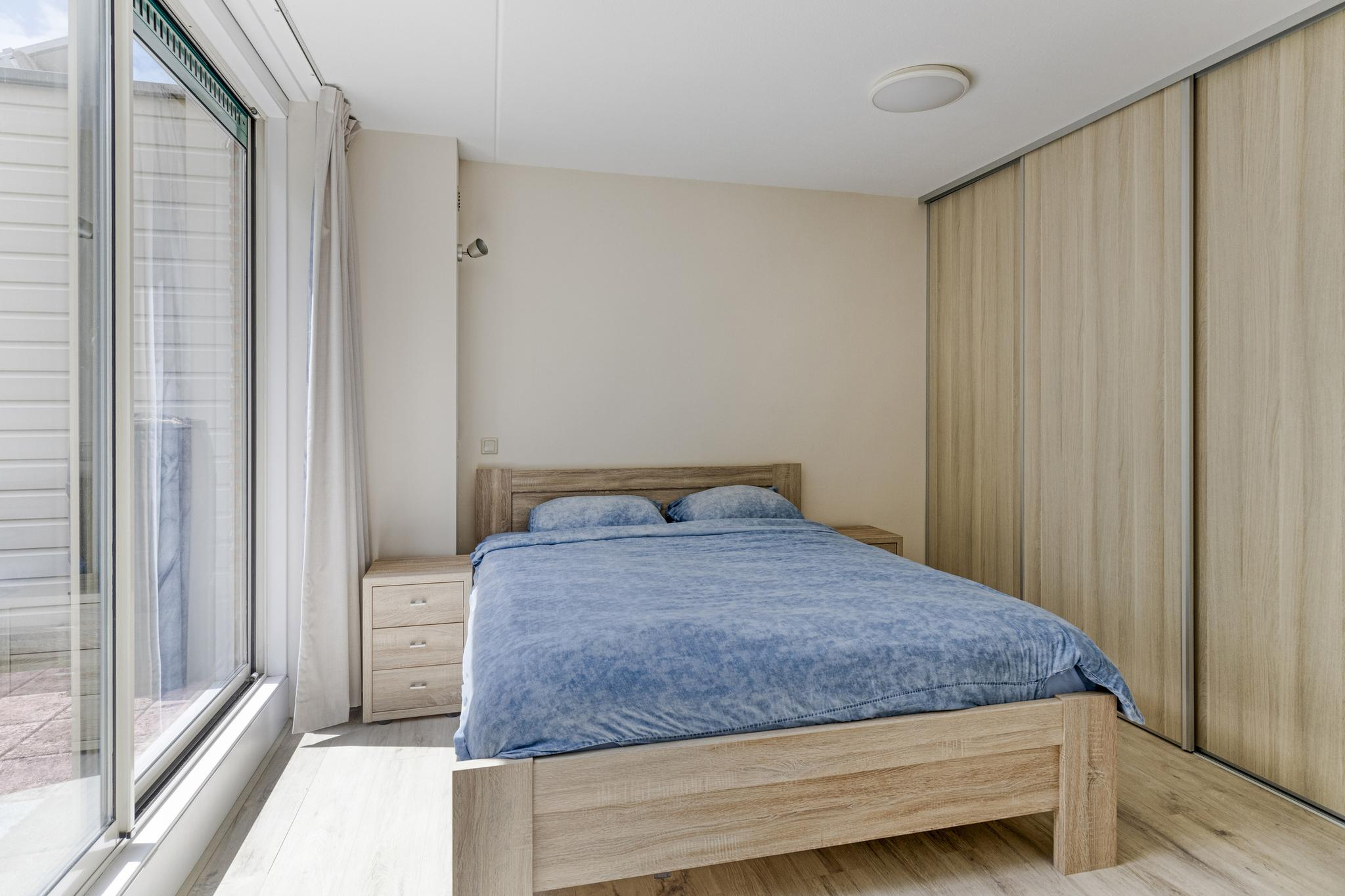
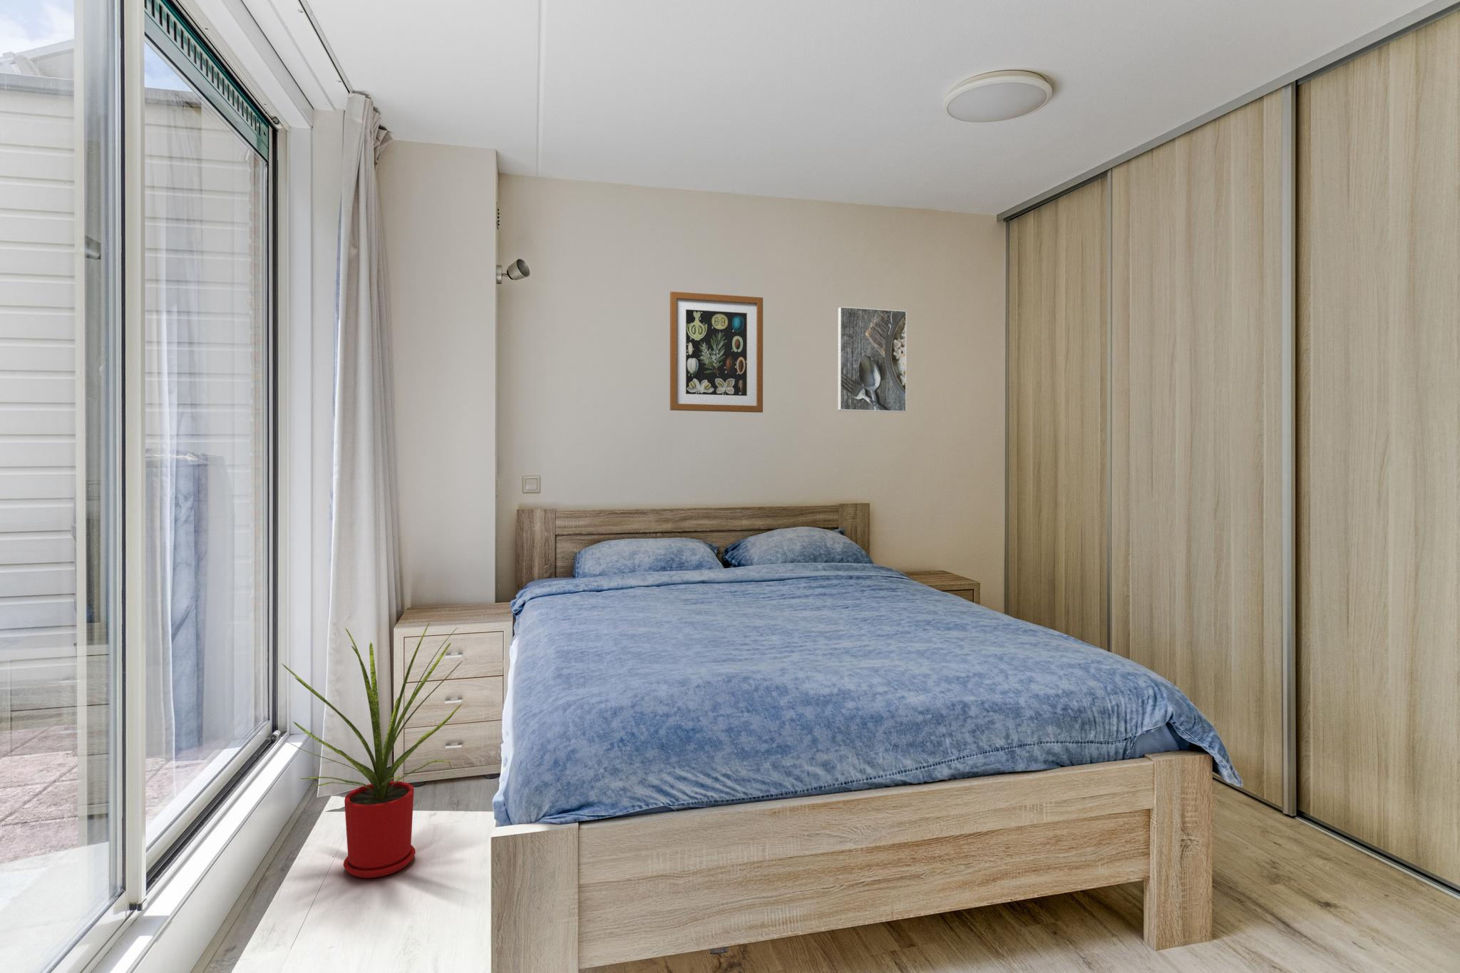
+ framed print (872, 359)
+ wall art (716, 353)
+ house plant (376, 748)
